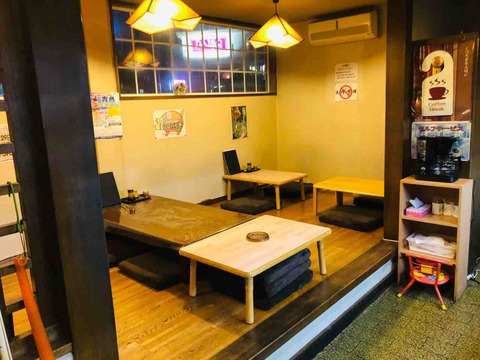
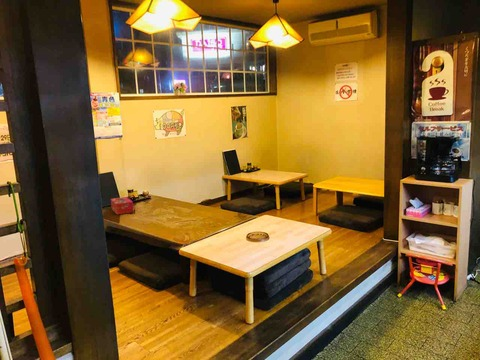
+ tissue box (122, 205)
